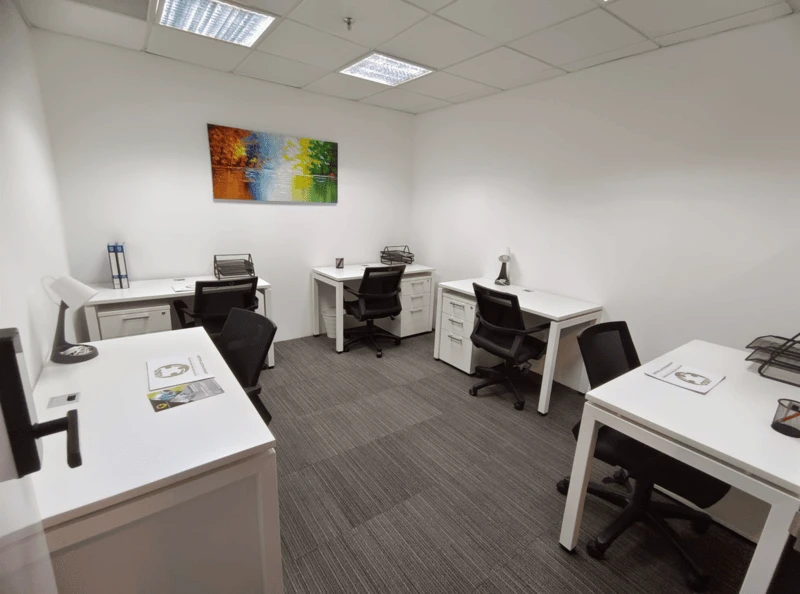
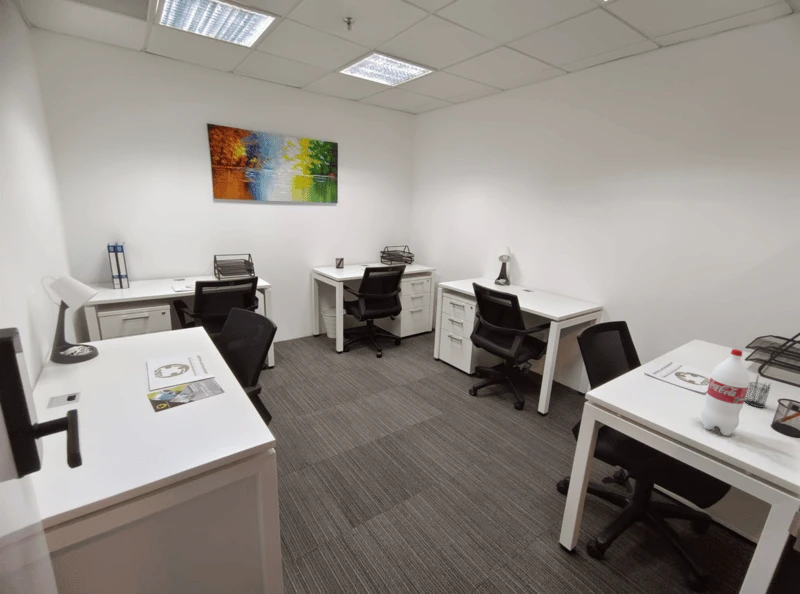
+ bottle (726, 390)
+ pencil holder (758, 389)
